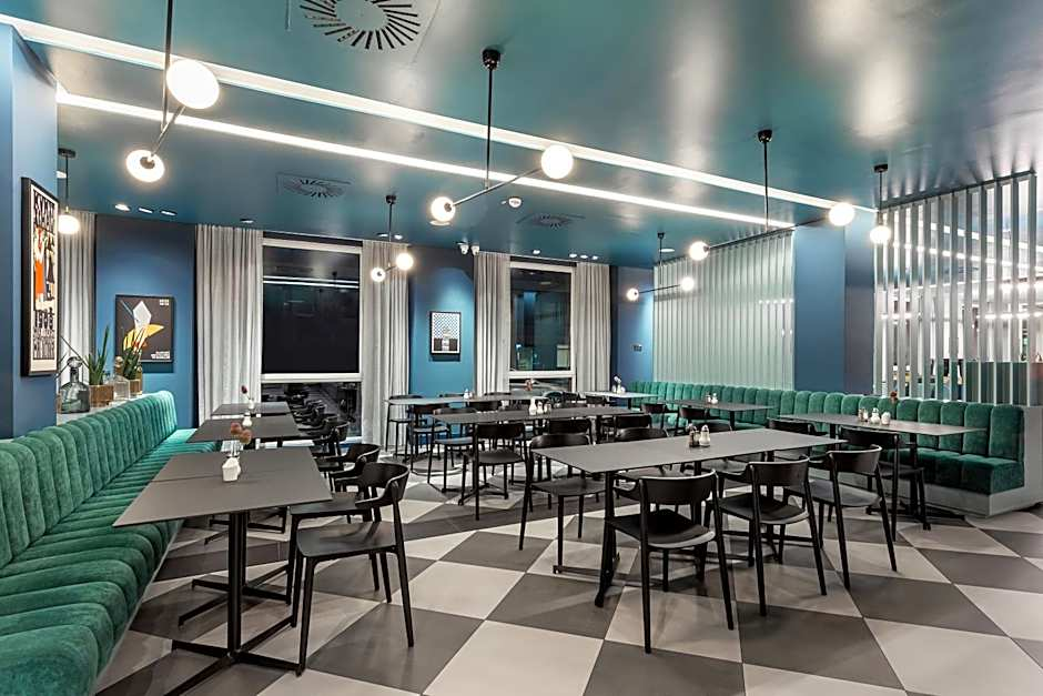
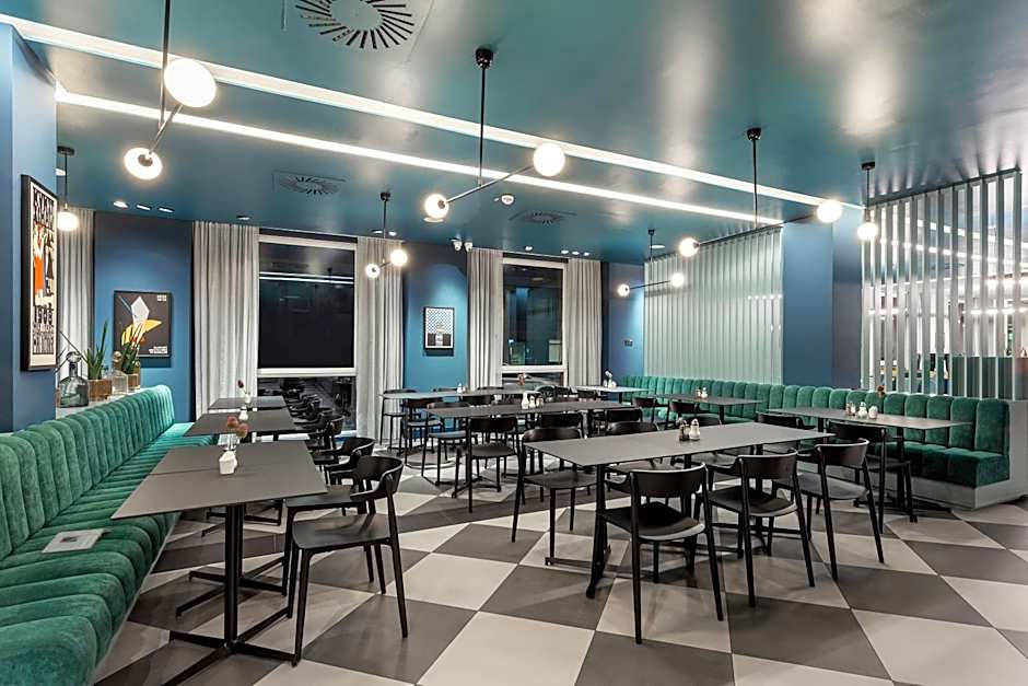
+ magazine (78, 537)
